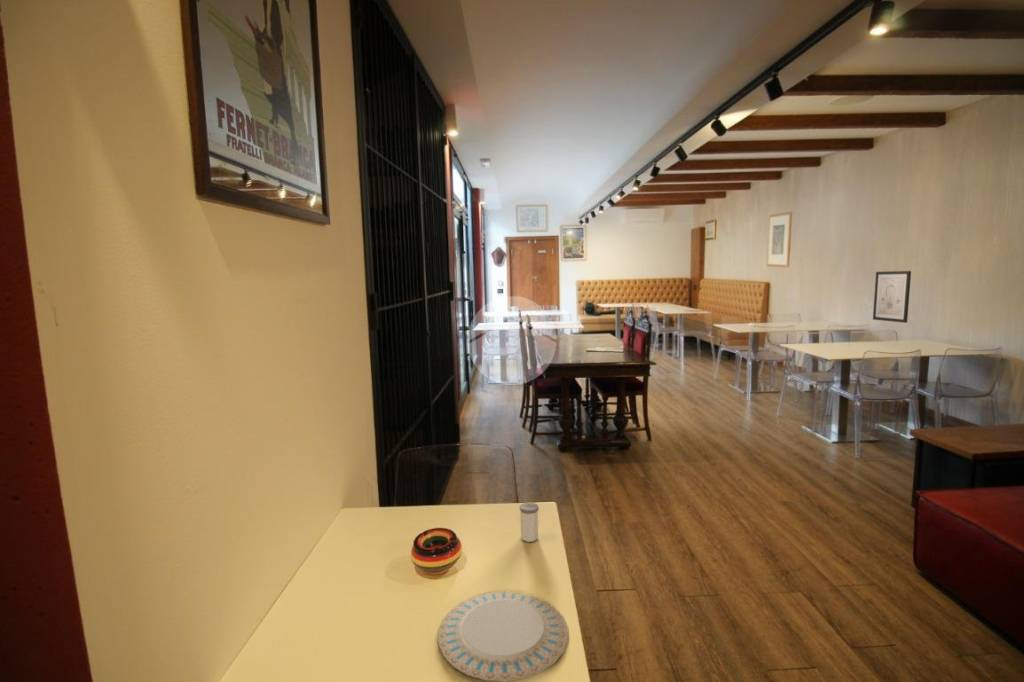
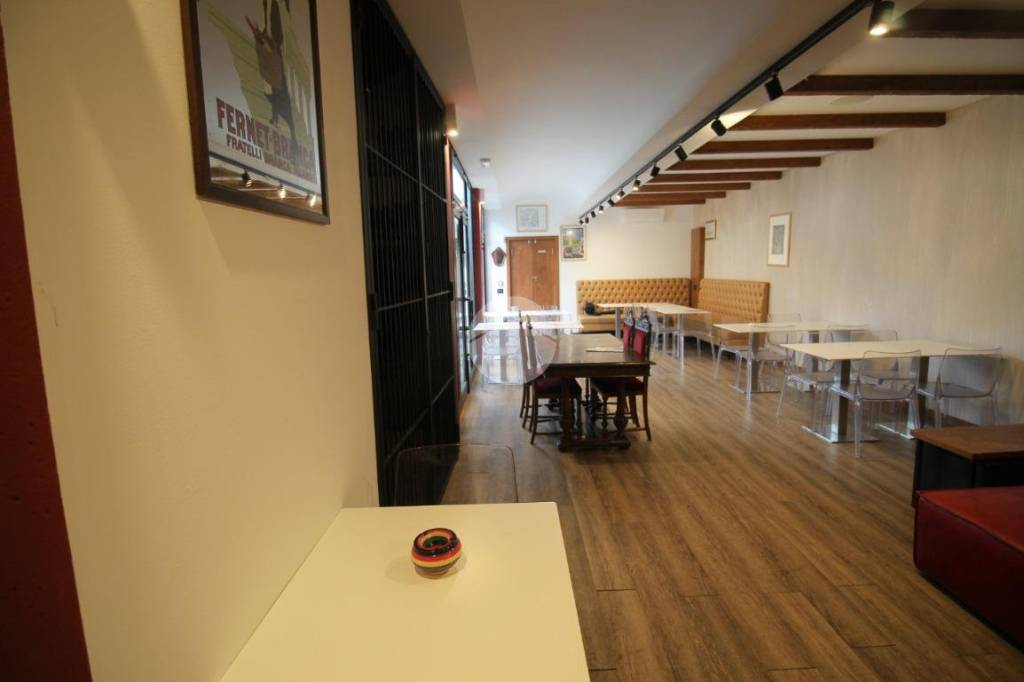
- chinaware (503, 627)
- wall art (891, 296)
- salt shaker (529, 522)
